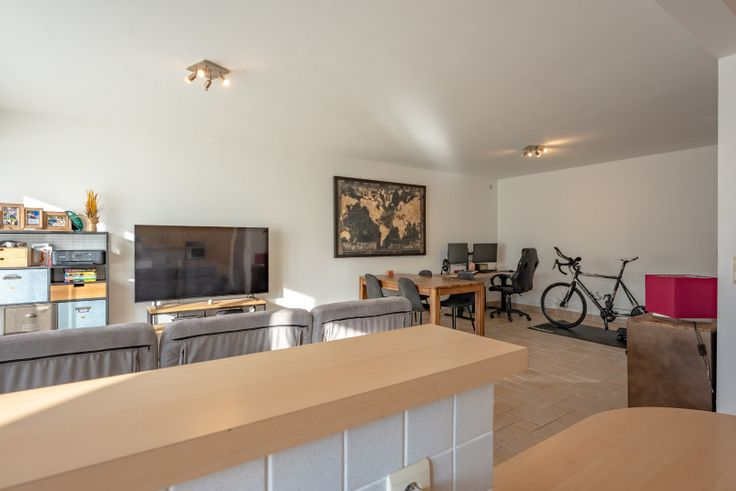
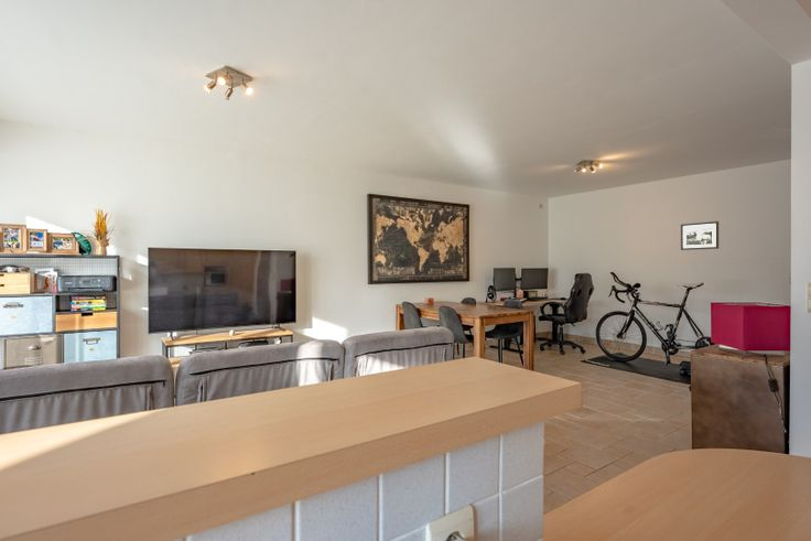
+ picture frame (699, 236)
